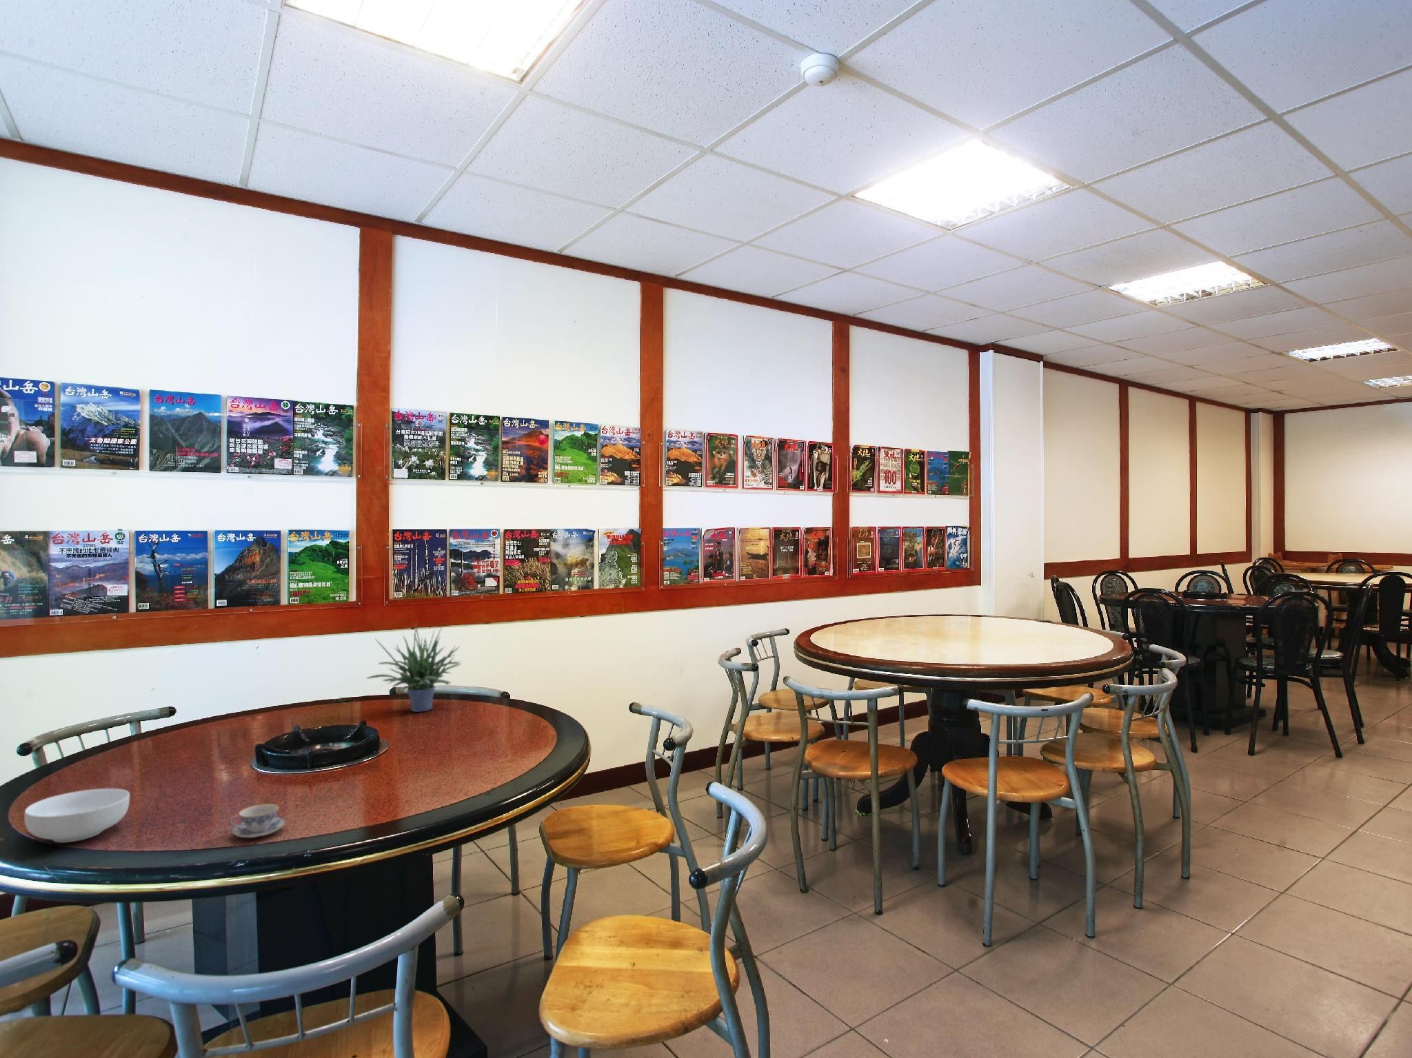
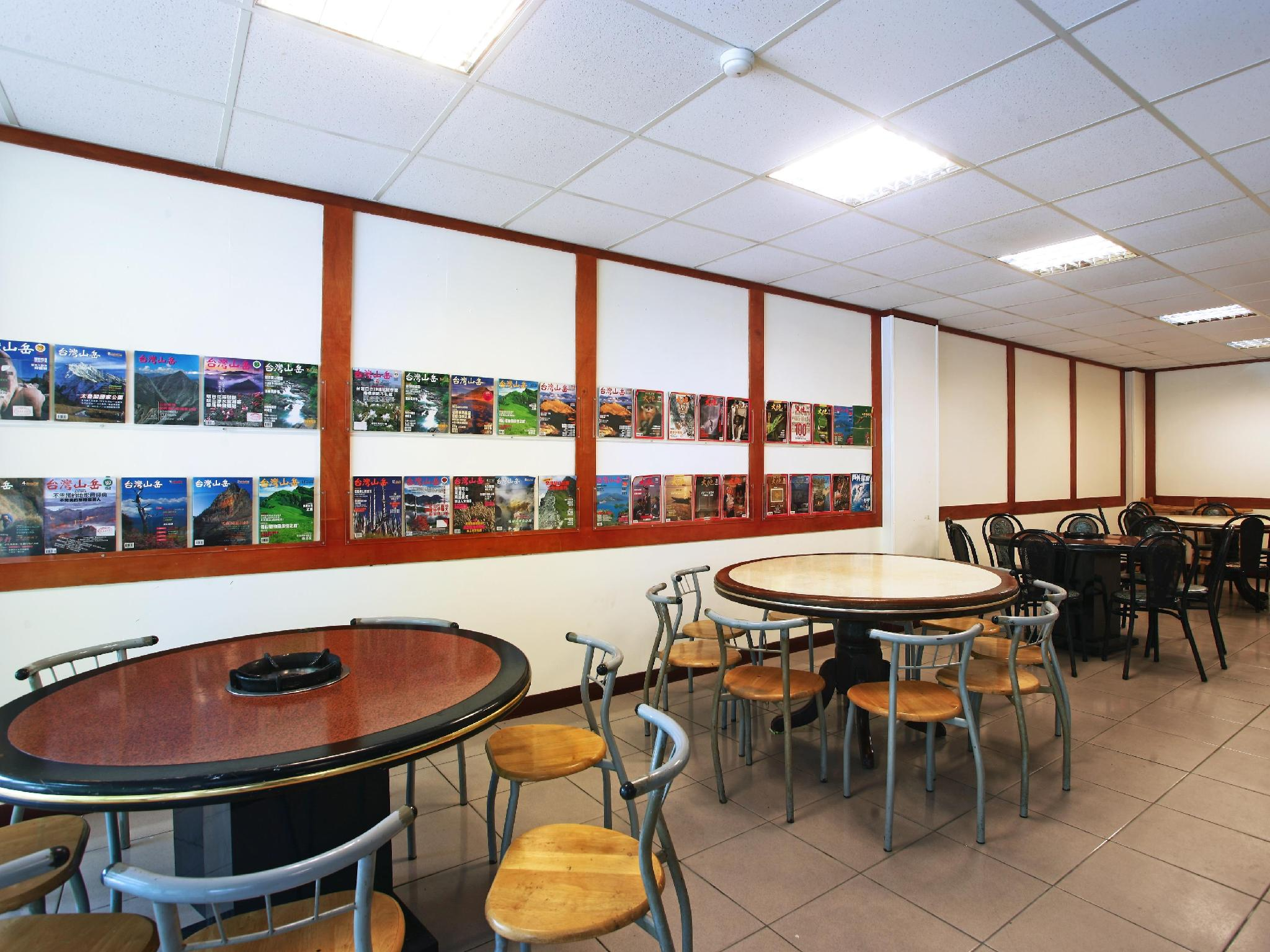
- cereal bowl (79, 818)
- chinaware (258, 821)
- potted plant (416, 663)
